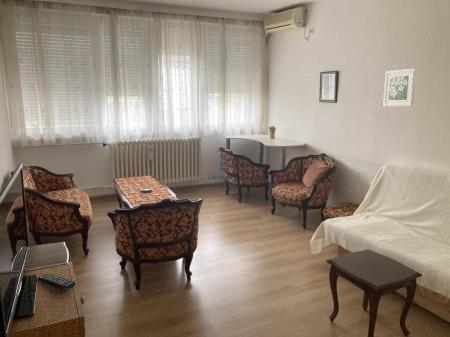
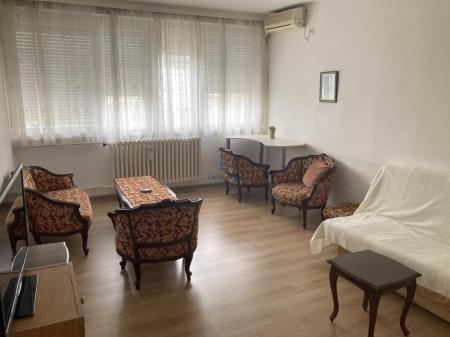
- remote control (56, 281)
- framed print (398, 88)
